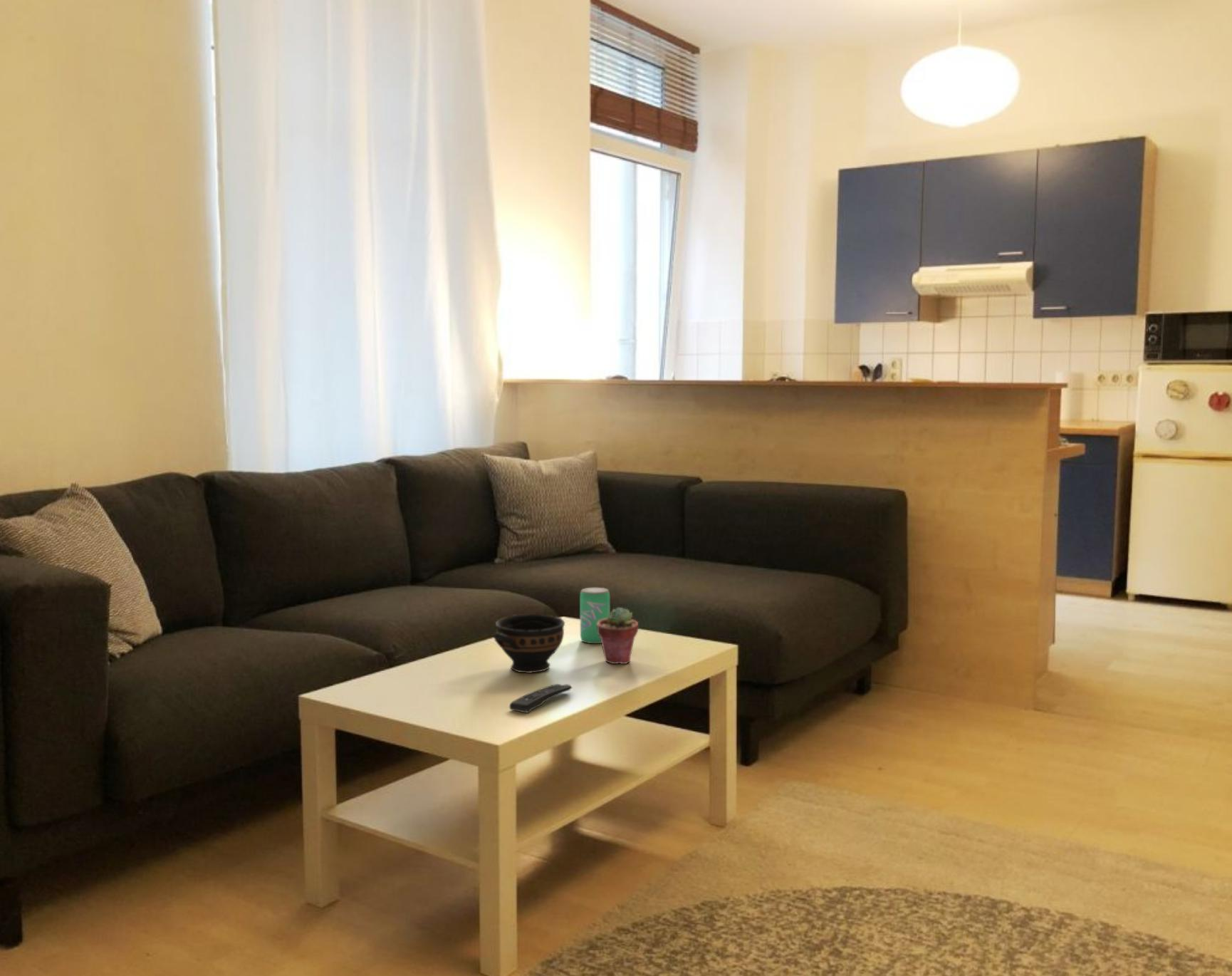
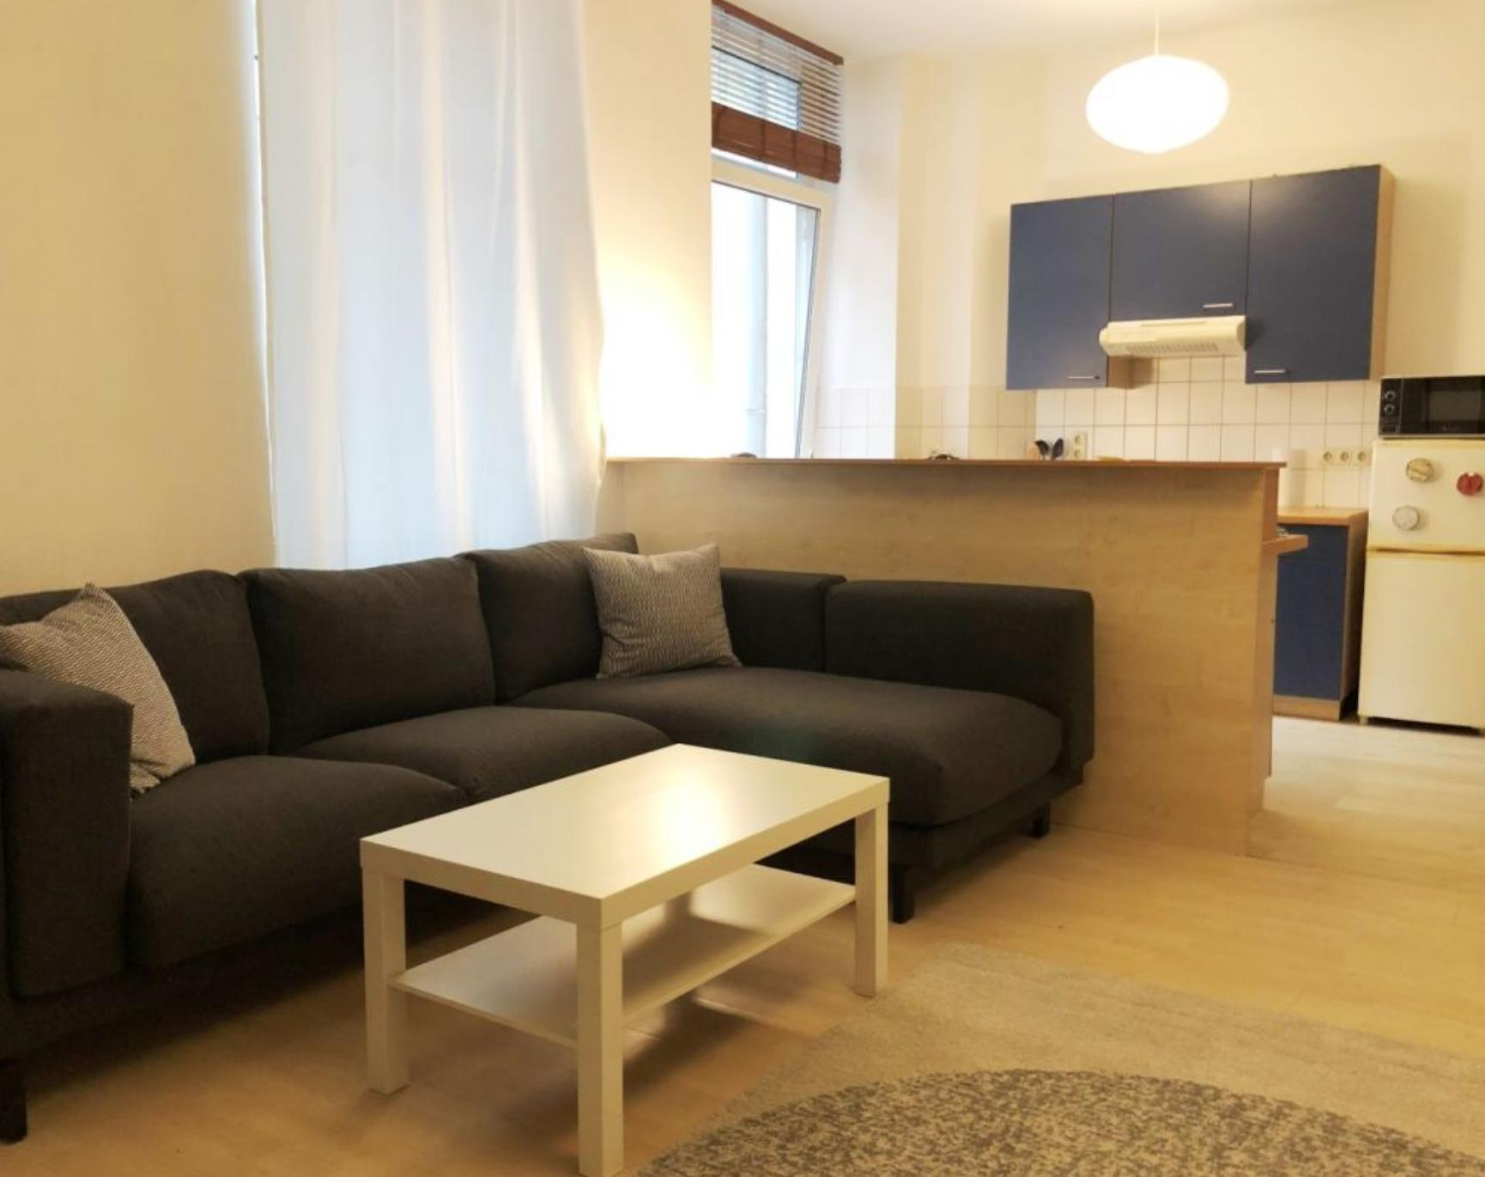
- beverage can (595, 615)
- remote control (543, 695)
- bowl (529, 645)
- potted succulent (617, 633)
